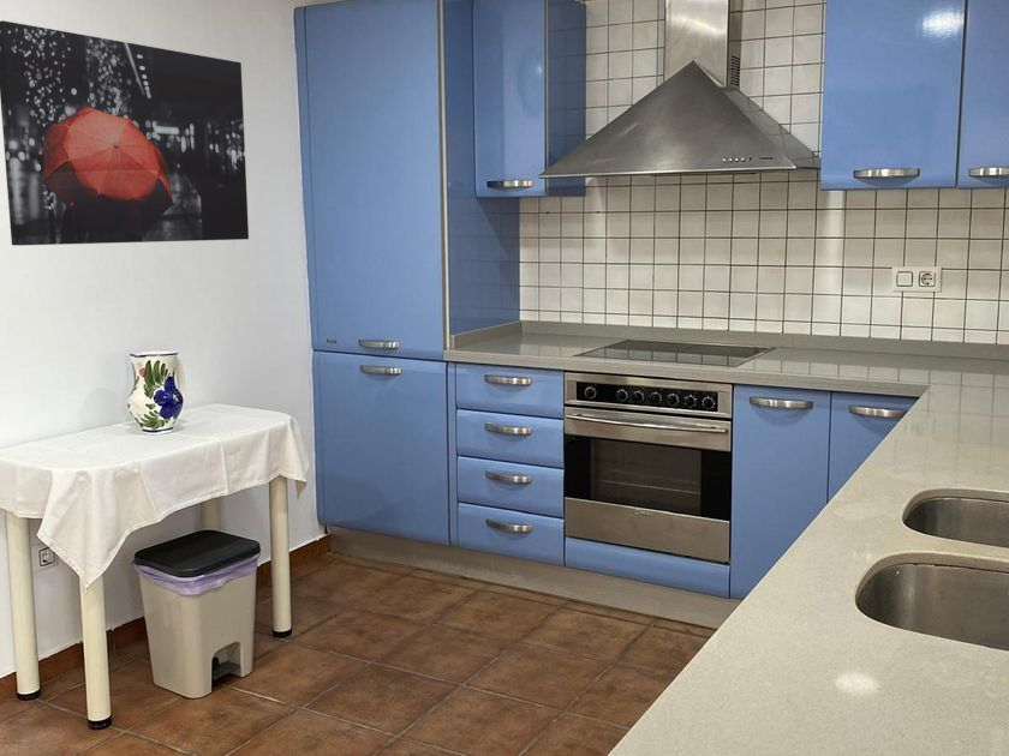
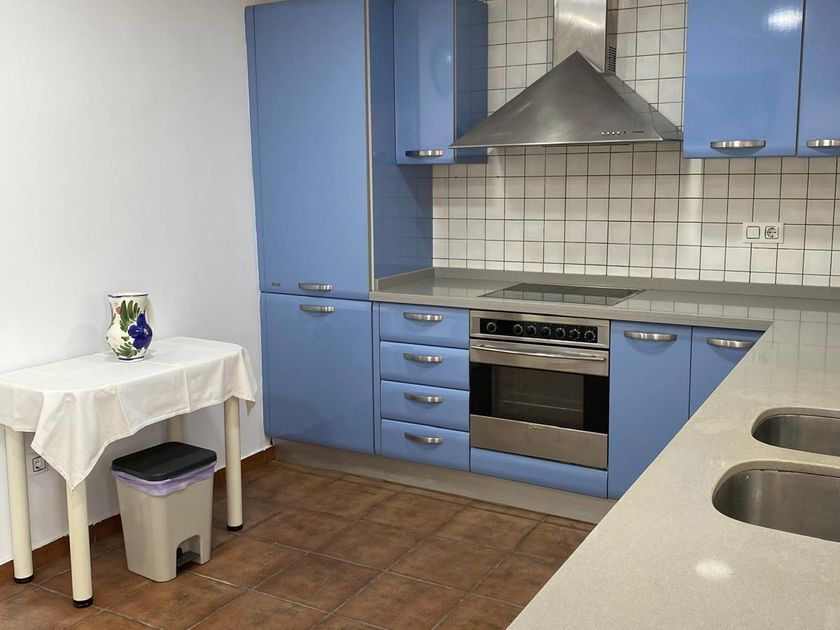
- wall art (137, 144)
